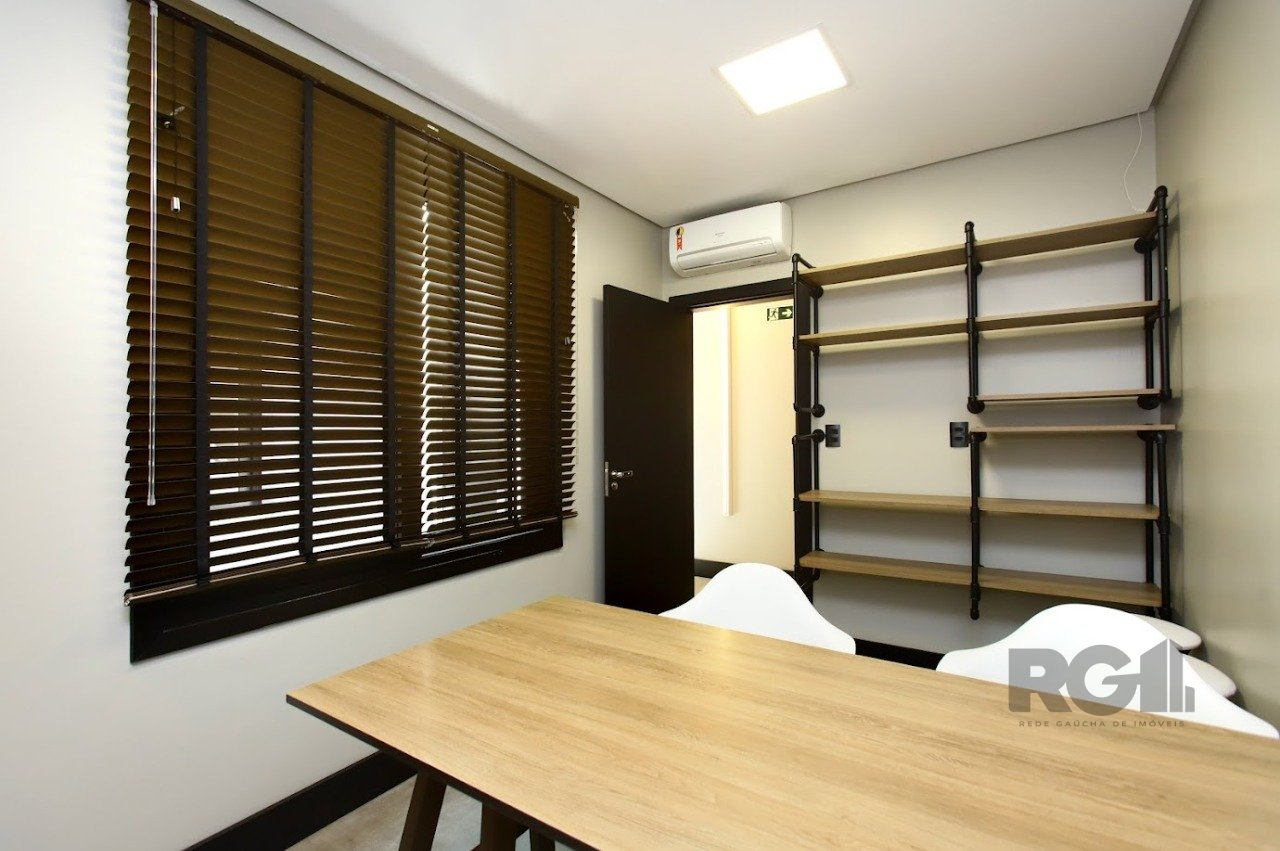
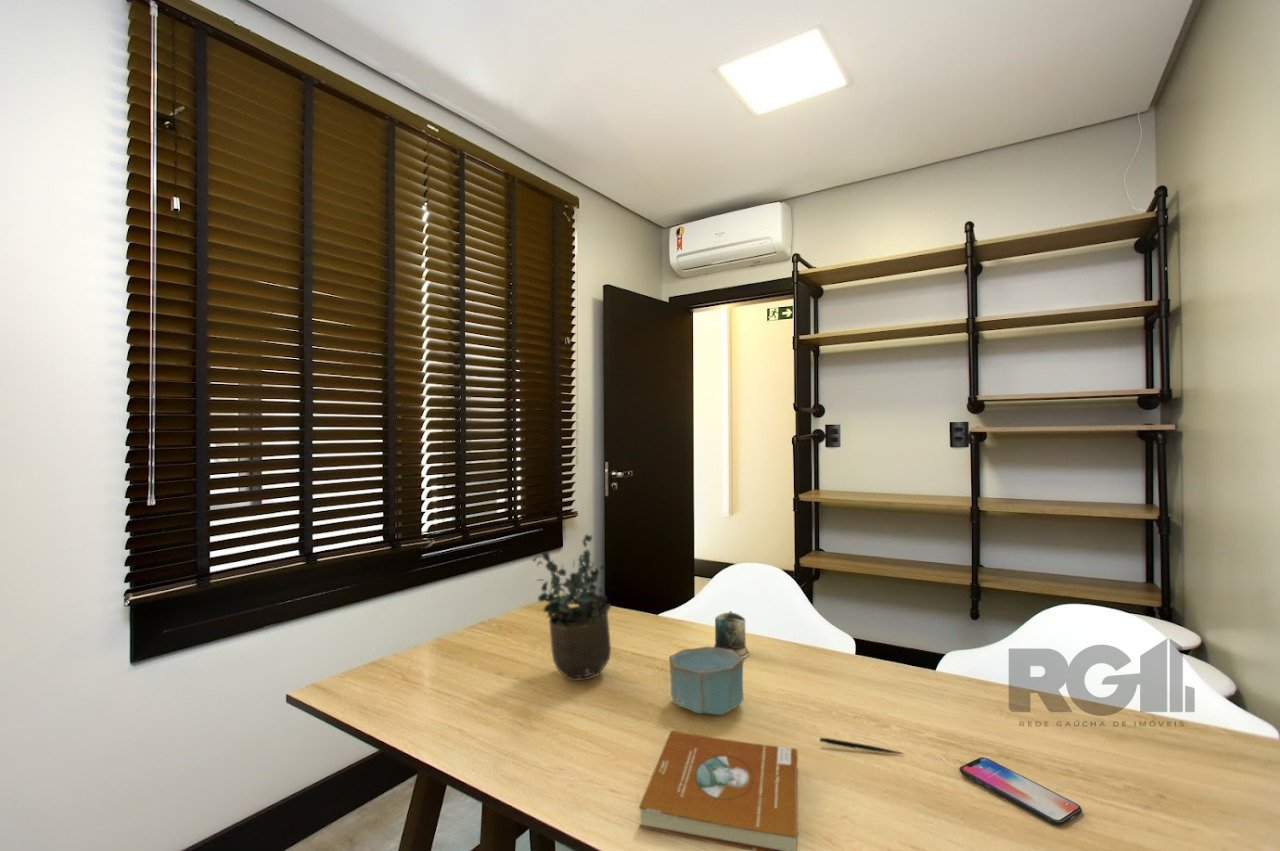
+ potted plant (576, 602)
+ mug (730, 631)
+ bowl (705, 680)
+ pen (861, 746)
+ smartphone (1017, 788)
+ book (724, 784)
